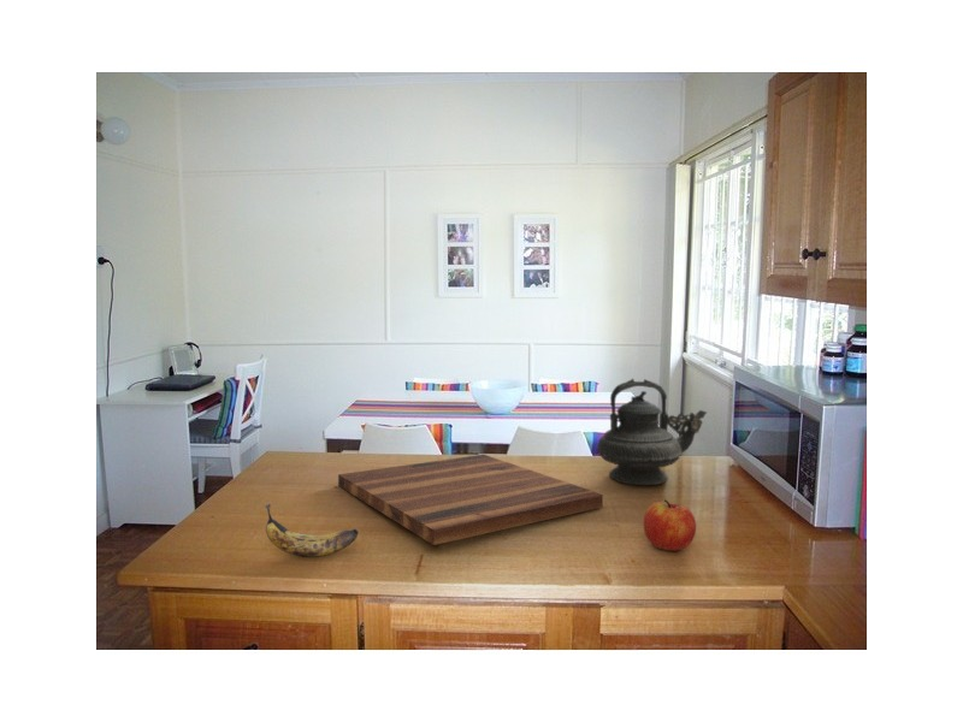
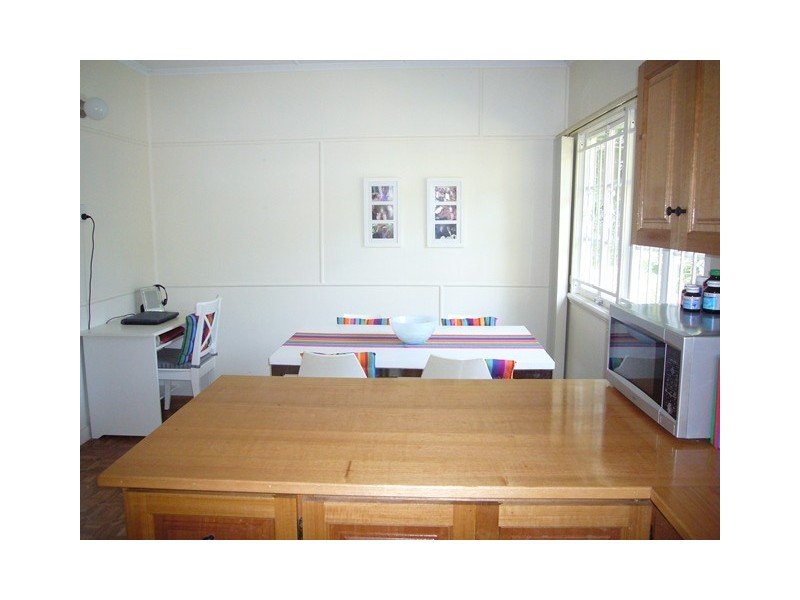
- cutting board (463, 490)
- banana (311, 535)
- apple (669, 522)
- teapot (652, 428)
